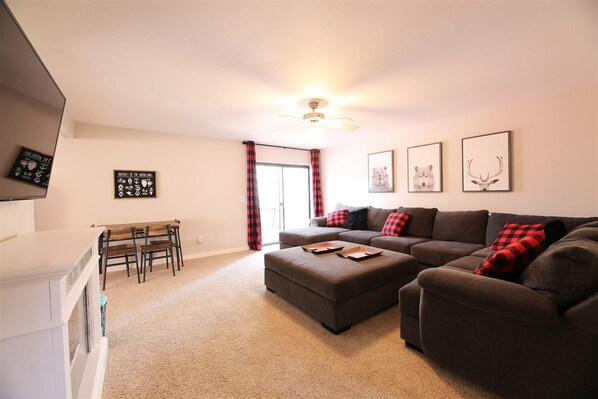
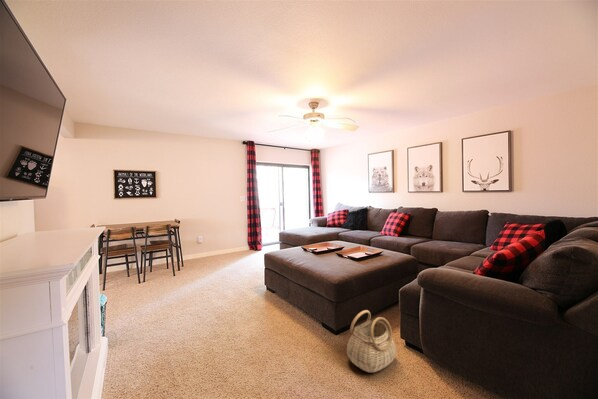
+ basket (371, 337)
